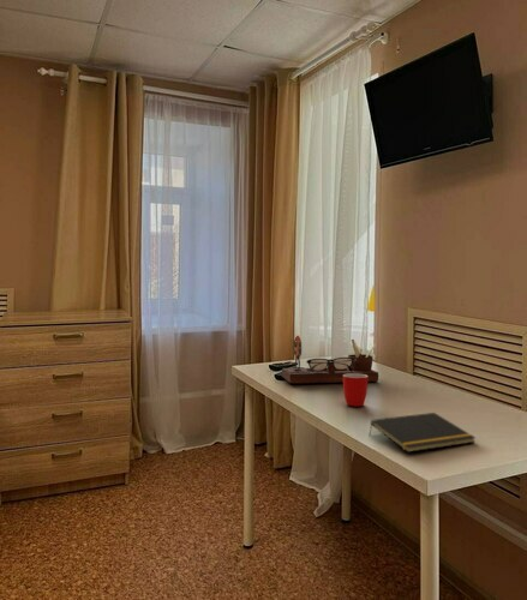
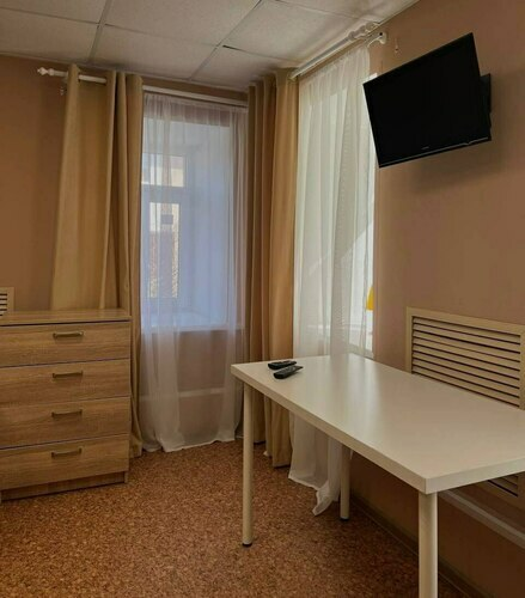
- mug (353, 389)
- desk organizer (333, 359)
- notepad (421, 430)
